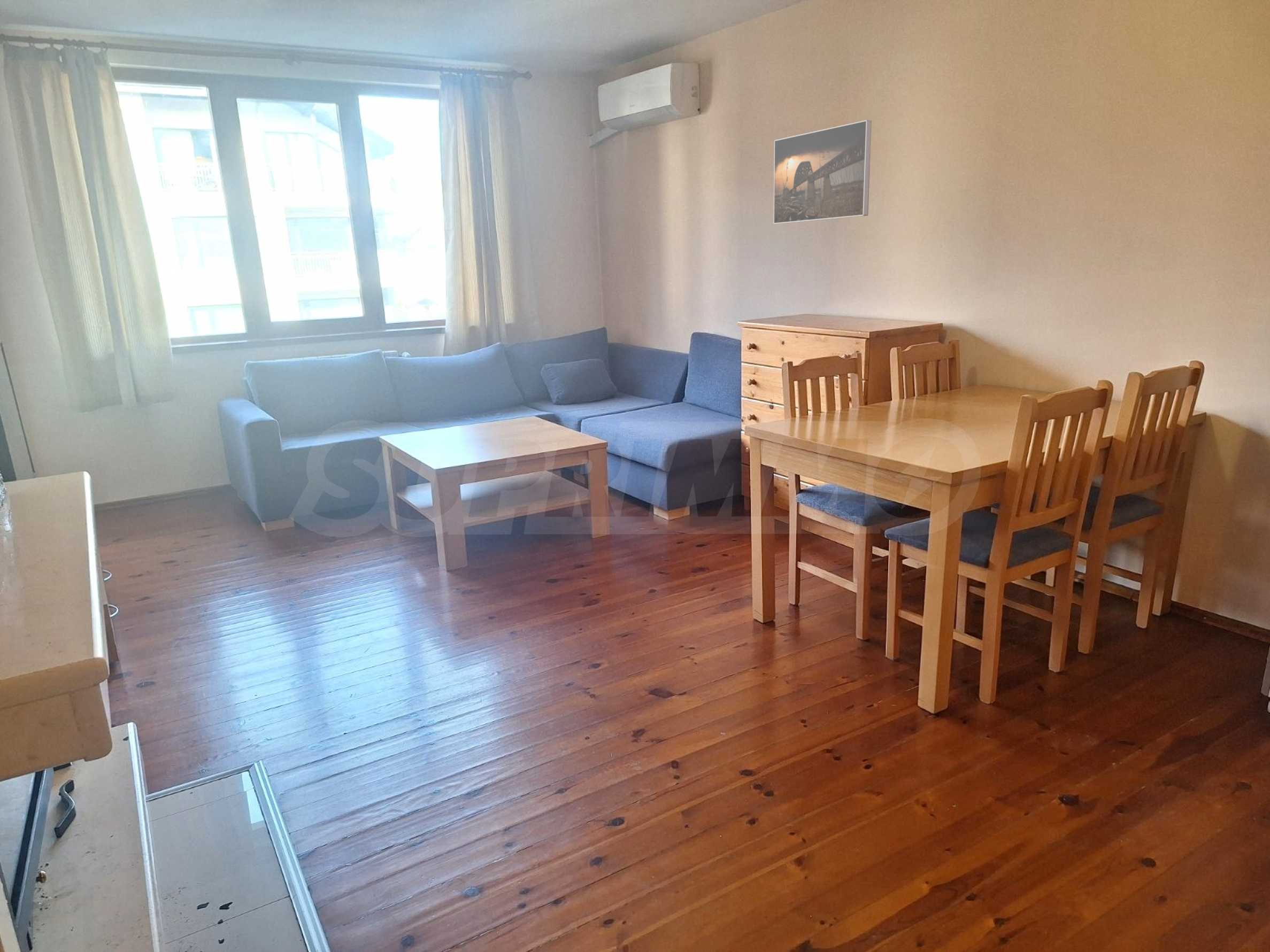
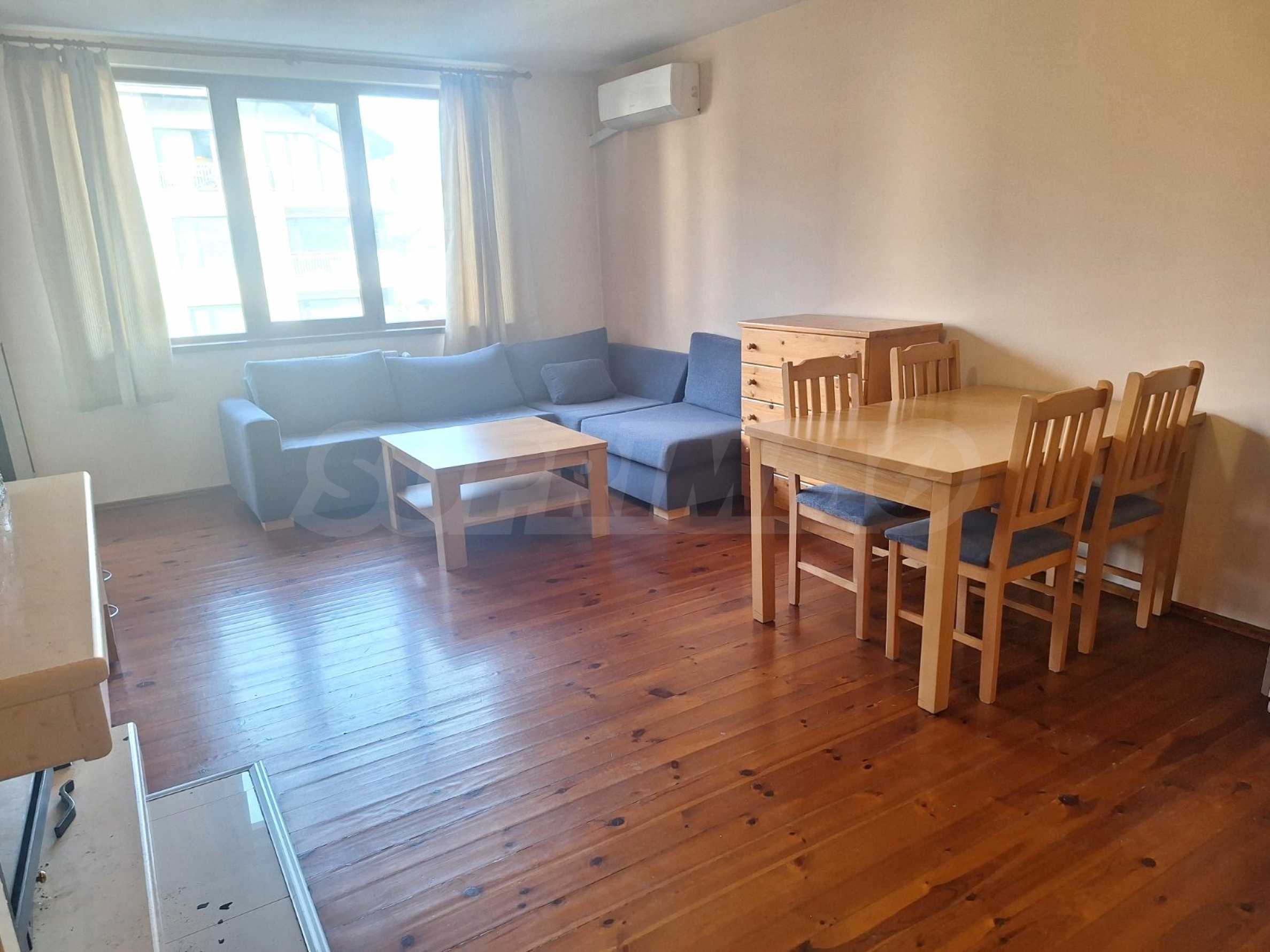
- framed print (819, 176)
